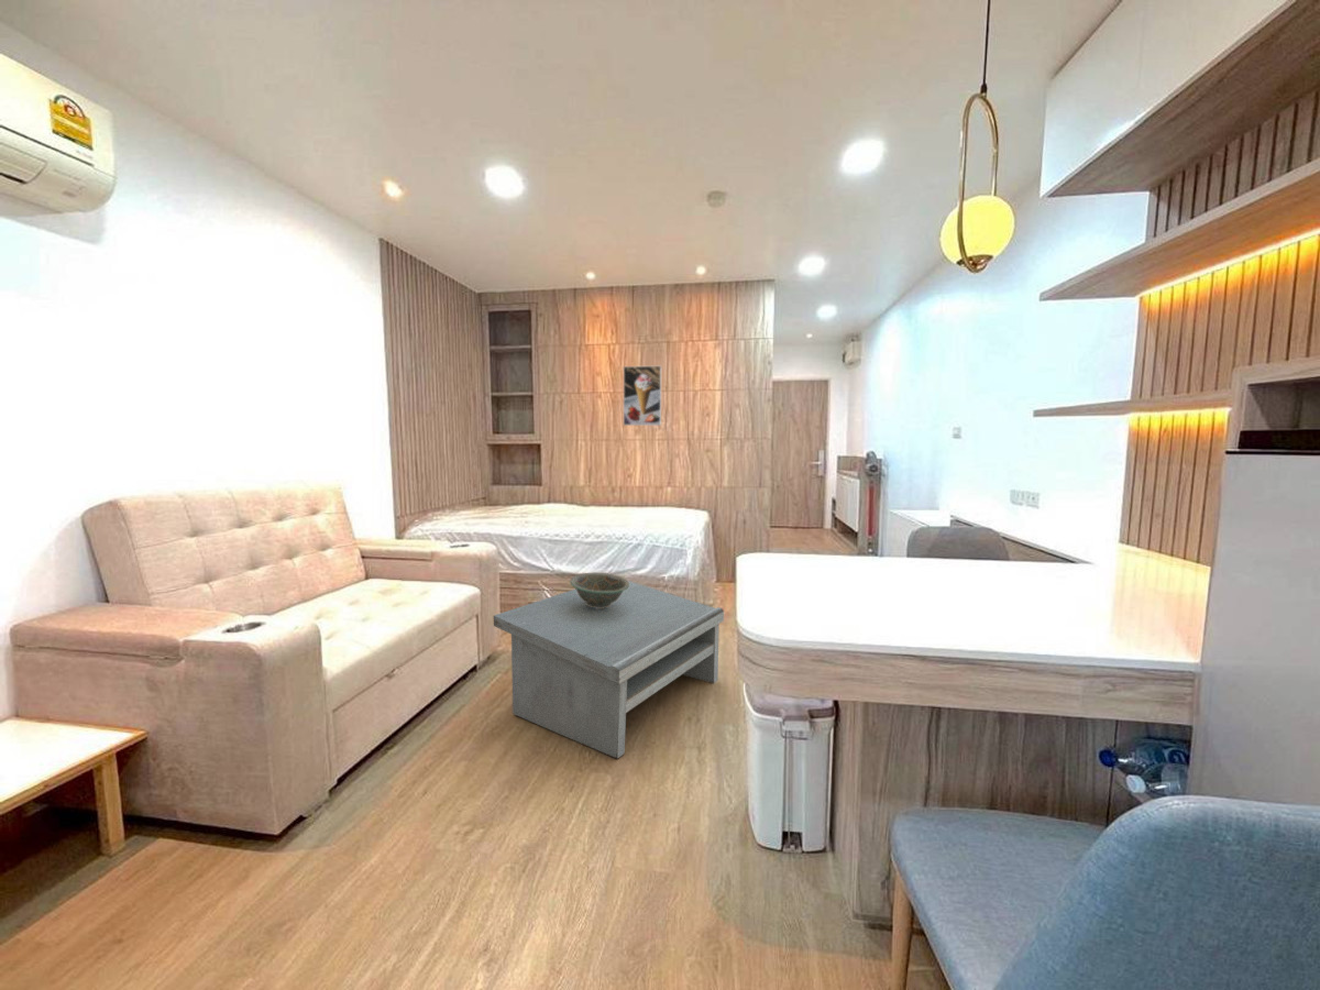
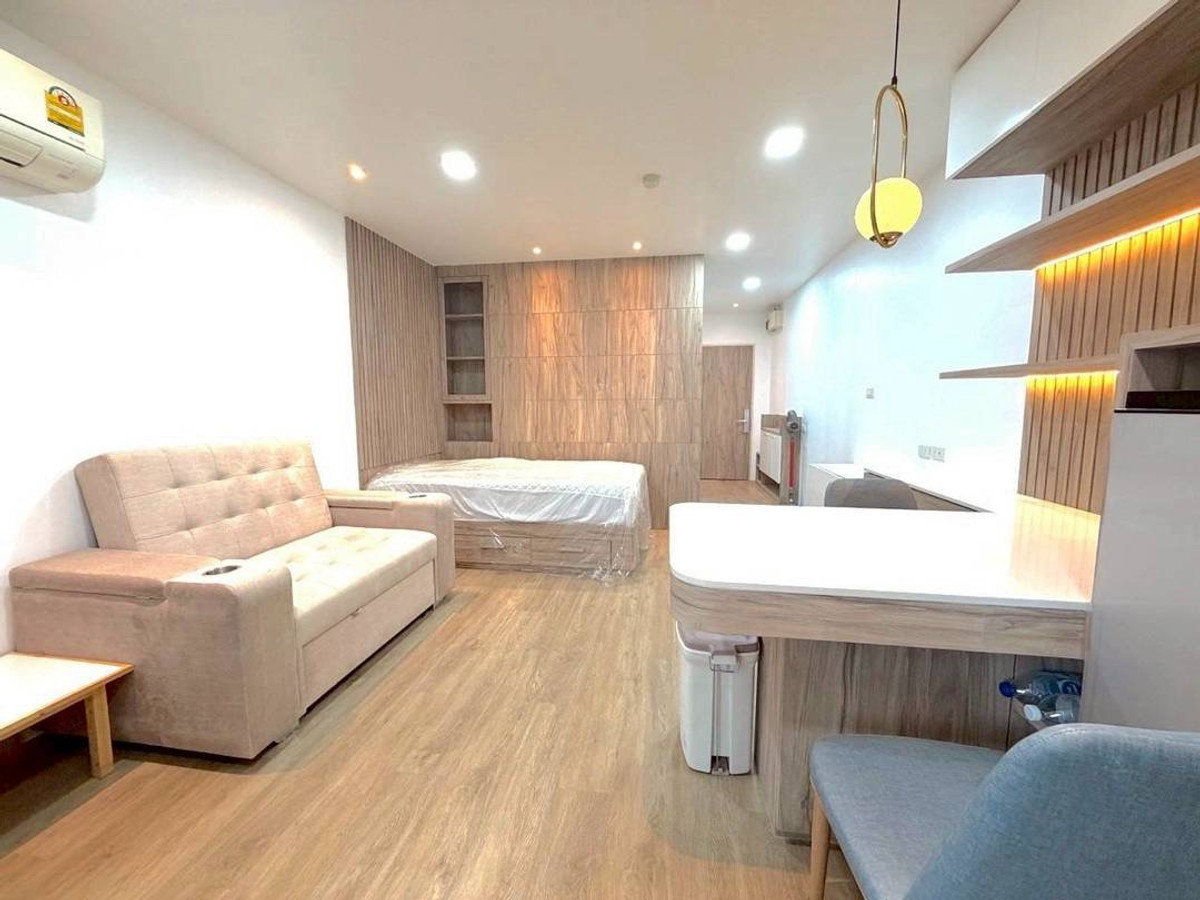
- coffee table (616, 650)
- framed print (641, 396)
- decorative bowl (598, 594)
